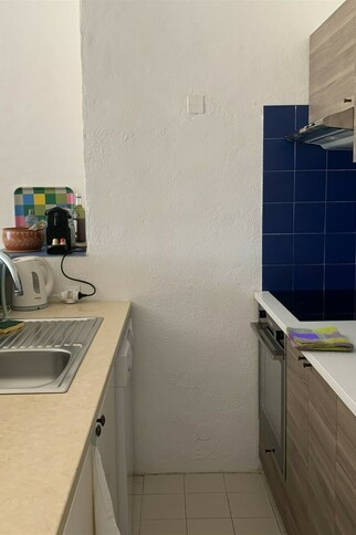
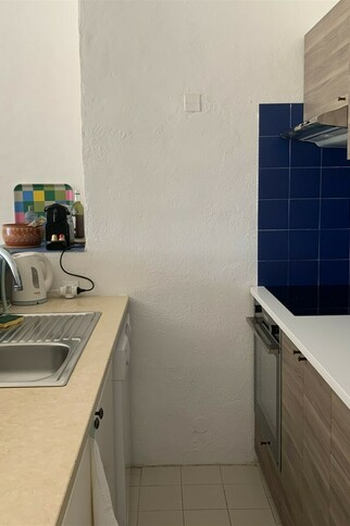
- dish towel (317, 337)
